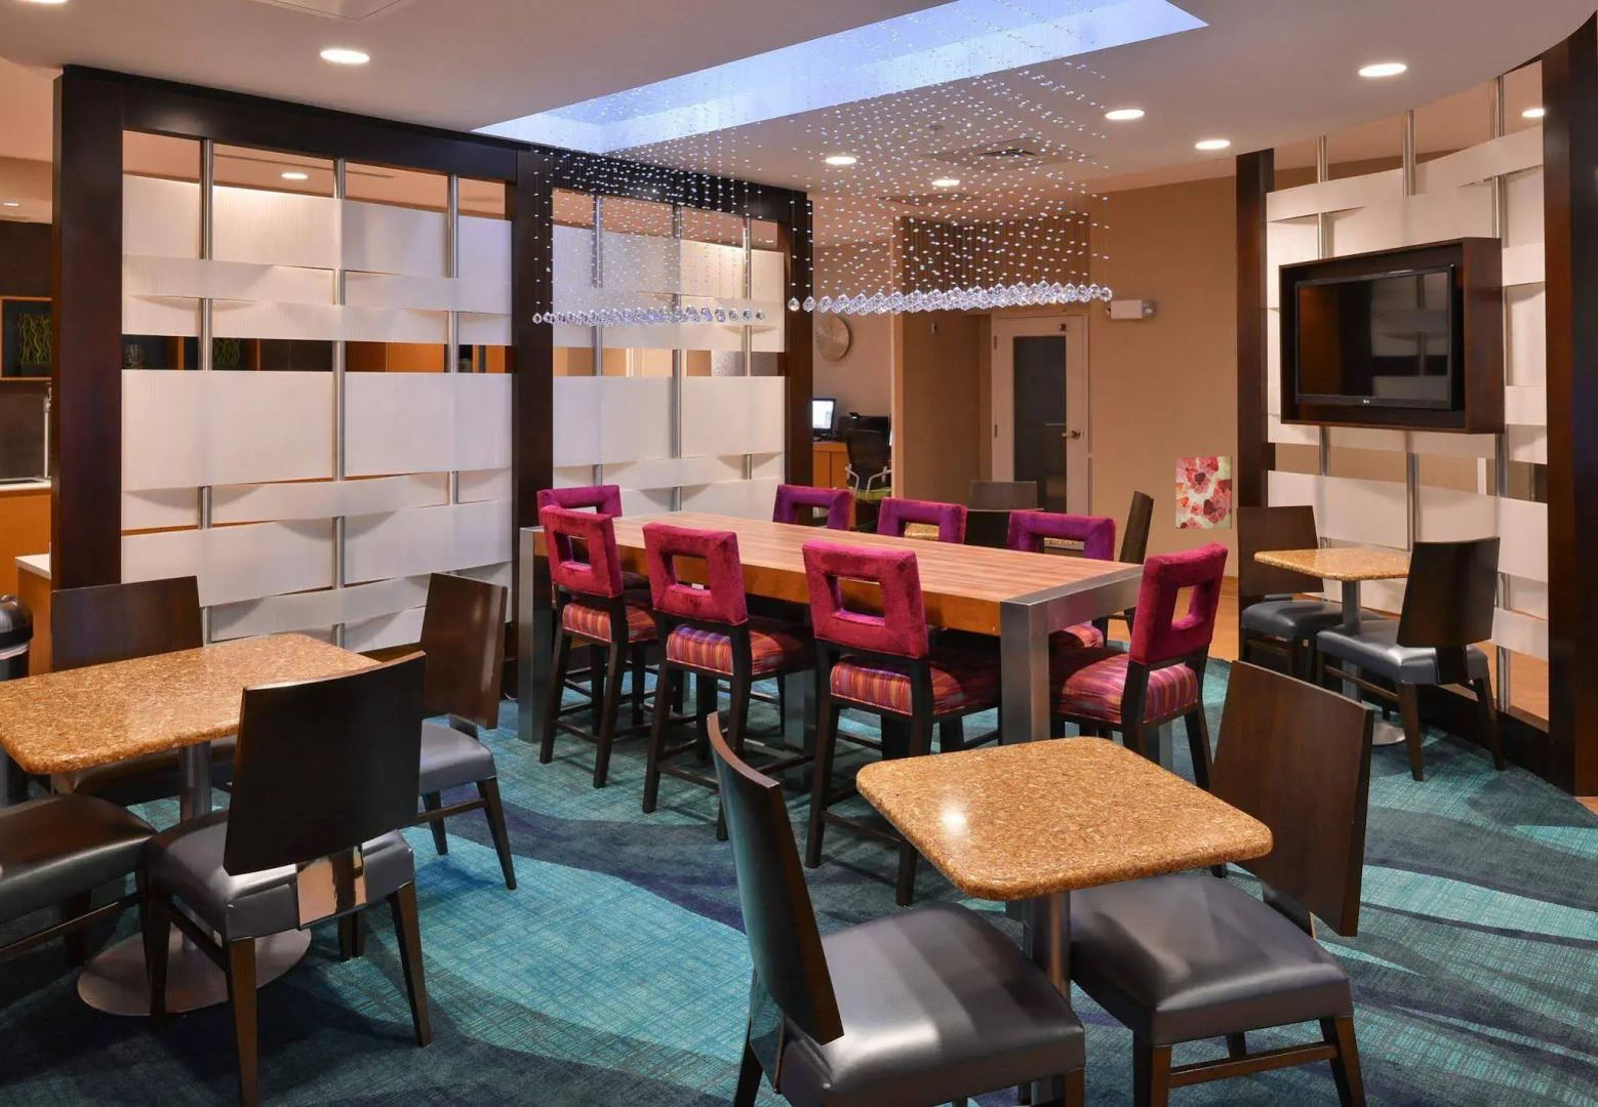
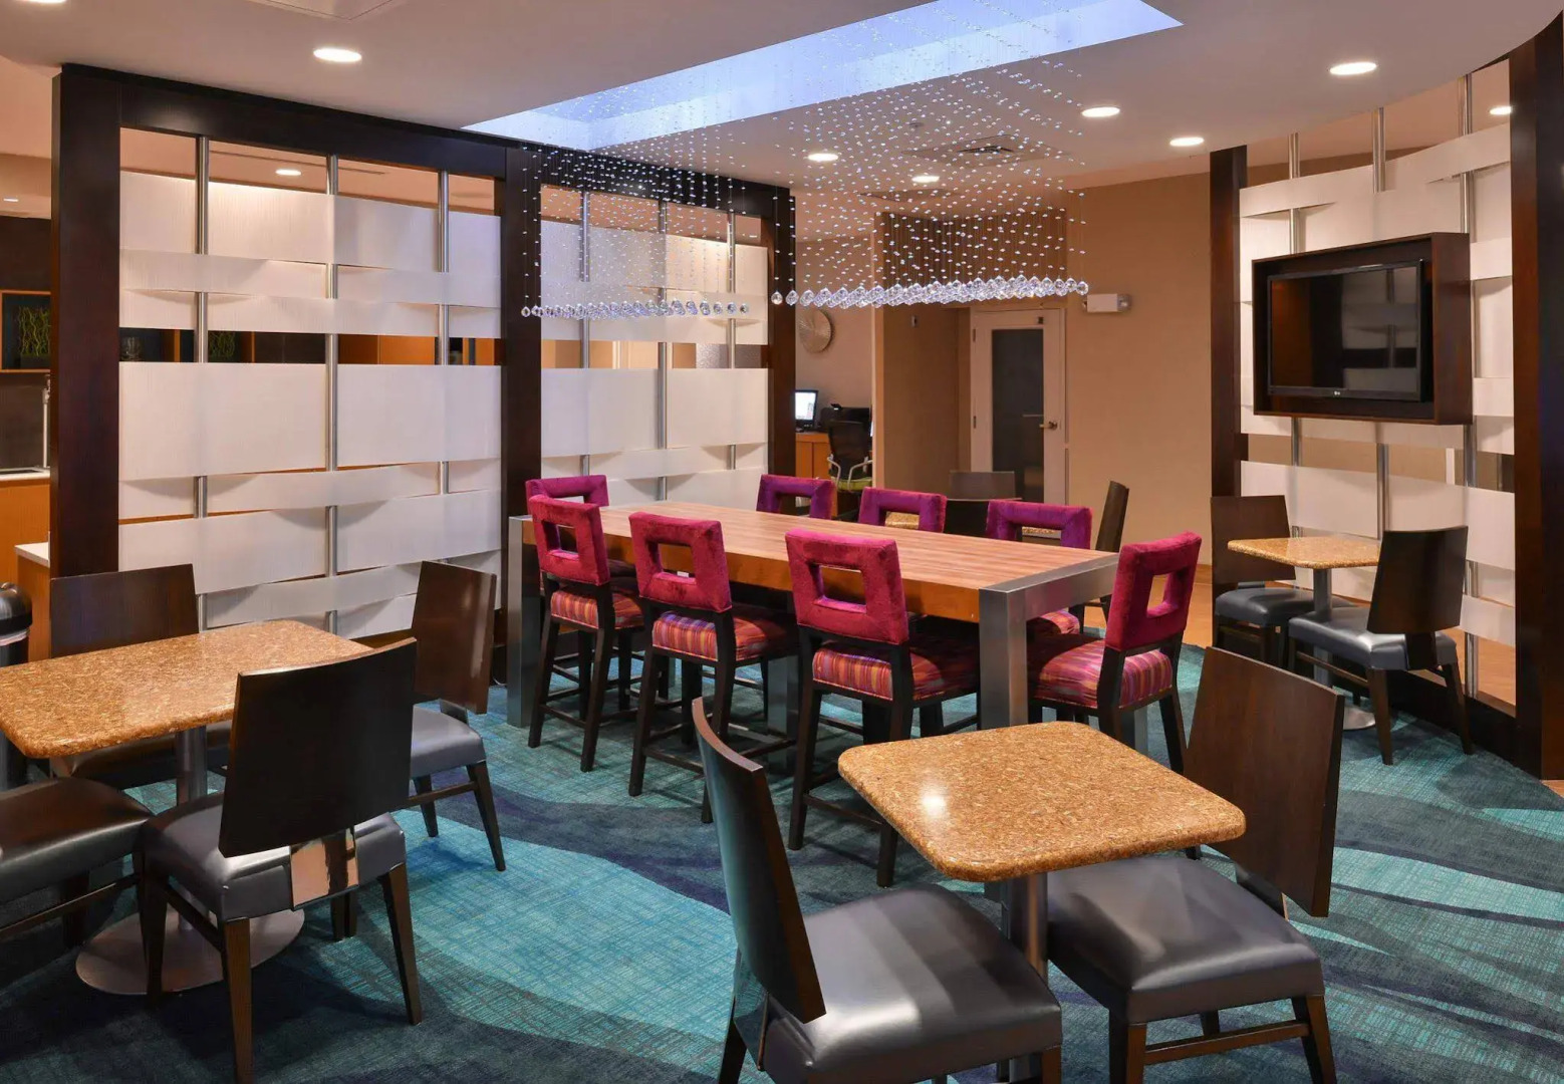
- wall art (1203, 493)
